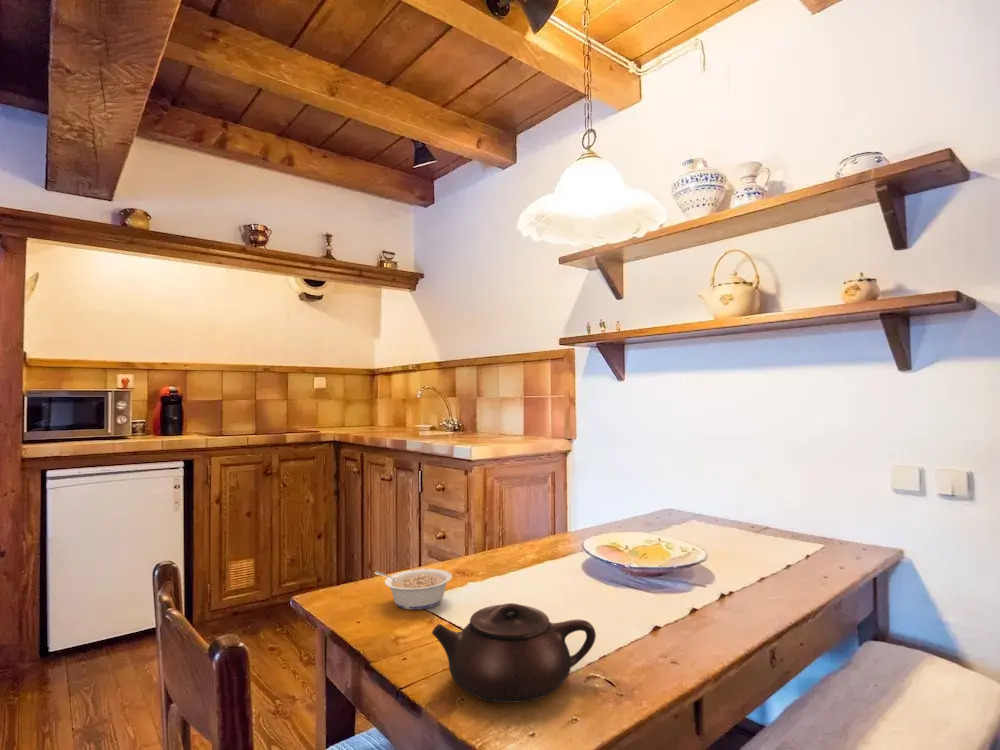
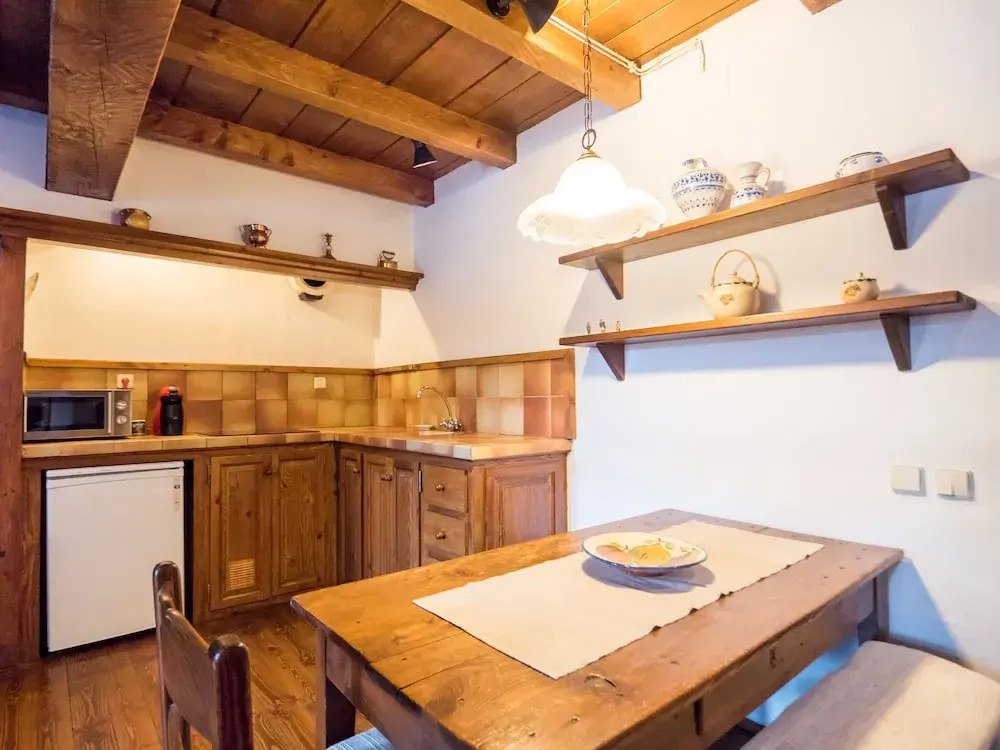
- legume (416, 588)
- teapot (512, 643)
